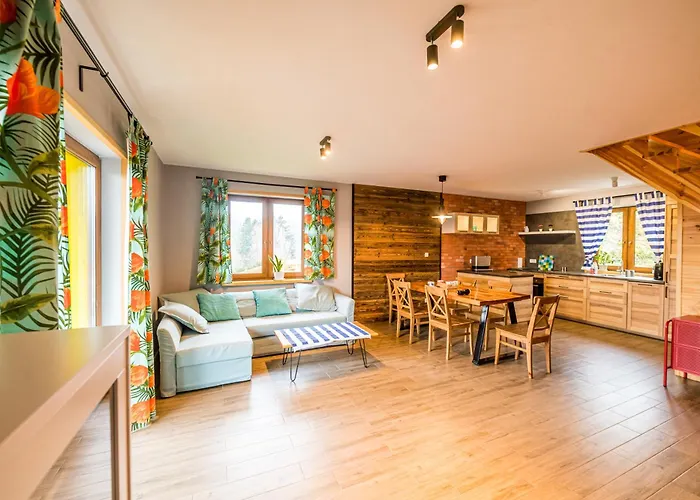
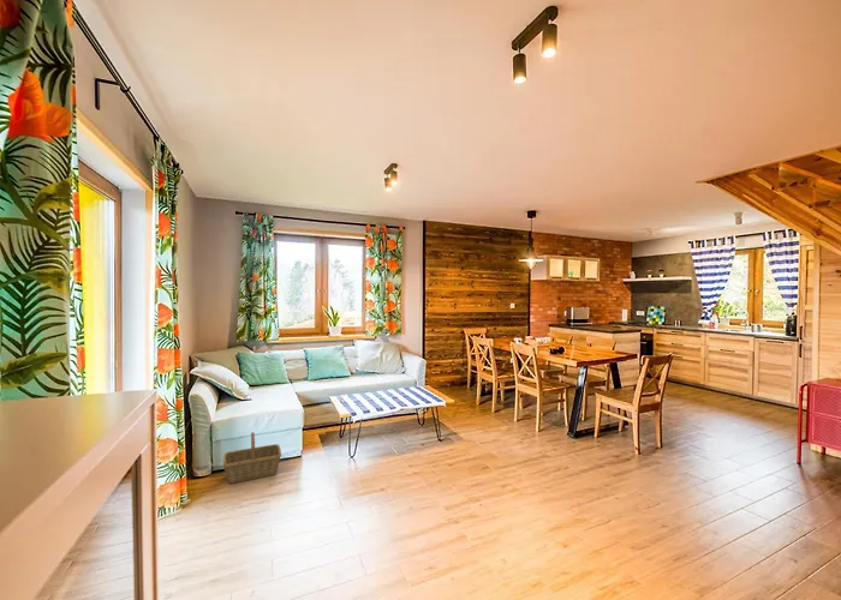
+ basket (252, 454)
